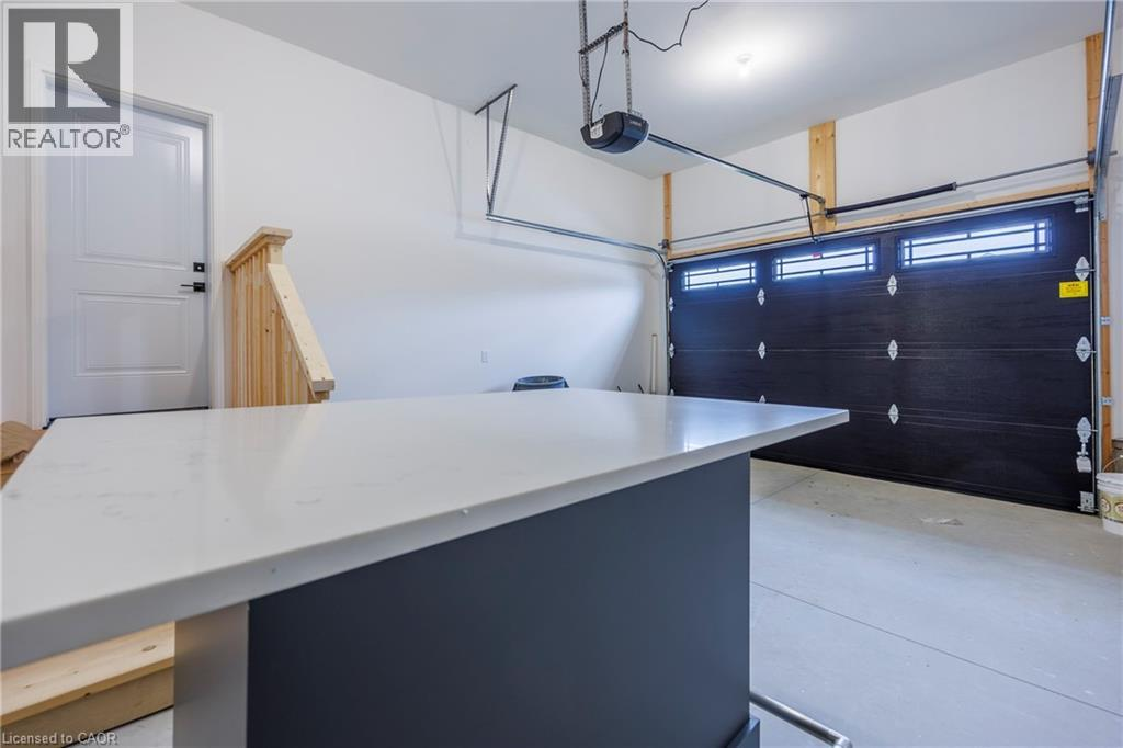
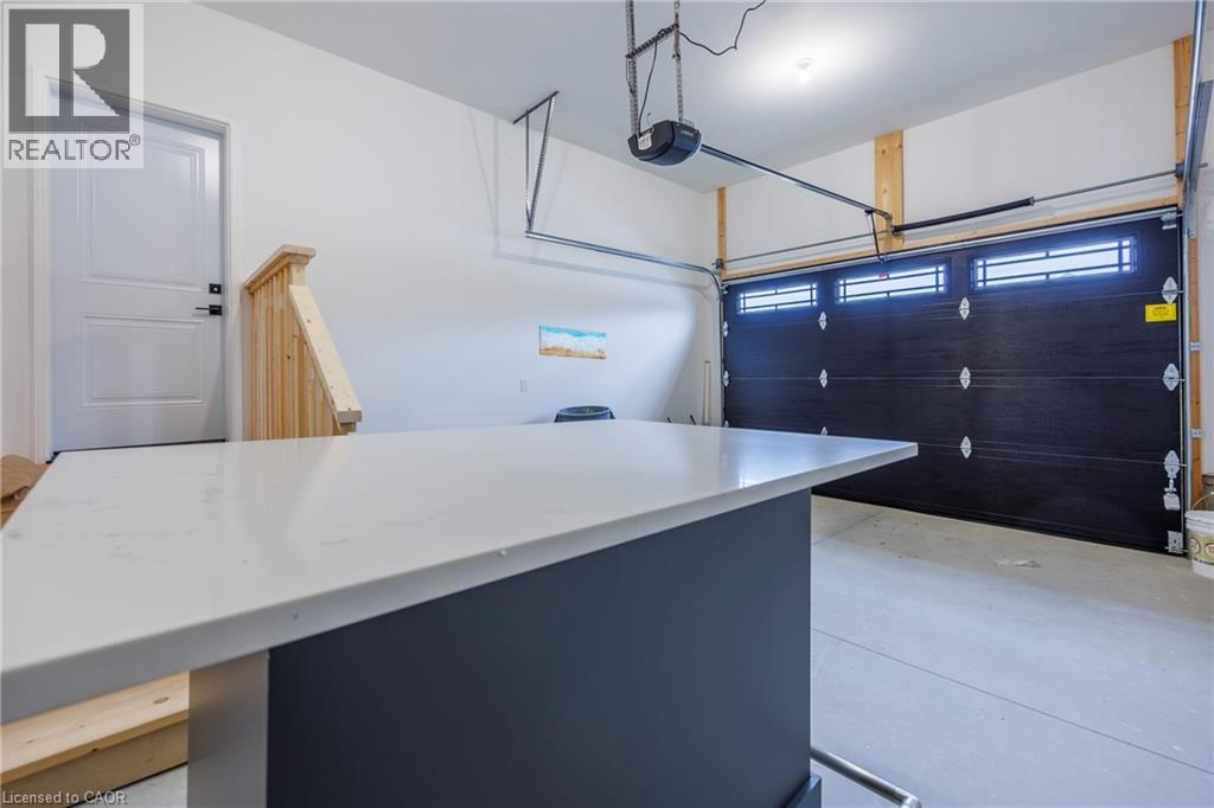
+ wall art (573, 342)
